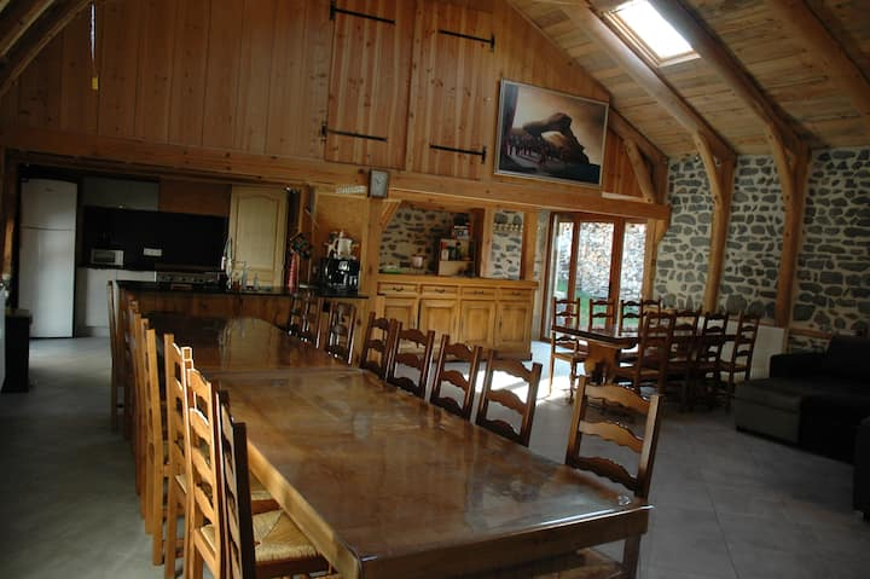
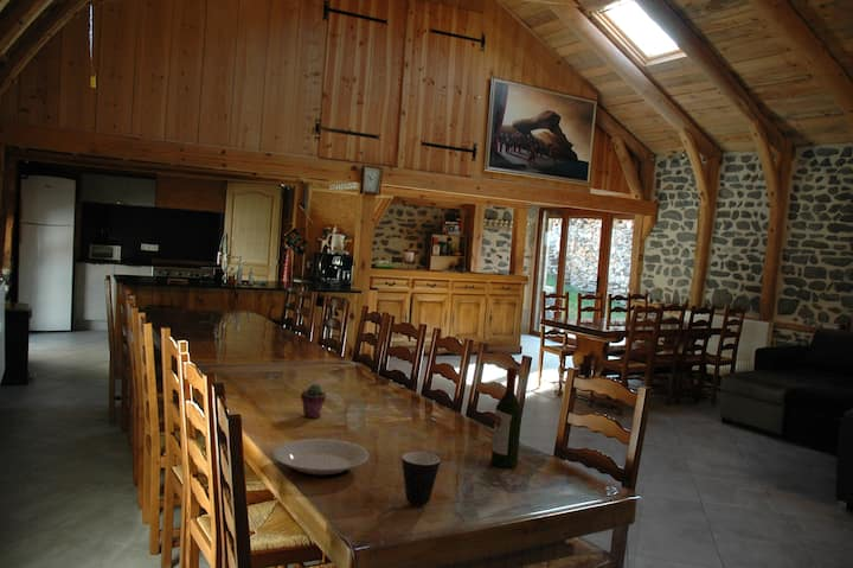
+ potted succulent (313, 400)
+ mug (417, 479)
+ plate (320, 459)
+ wine bottle (507, 415)
